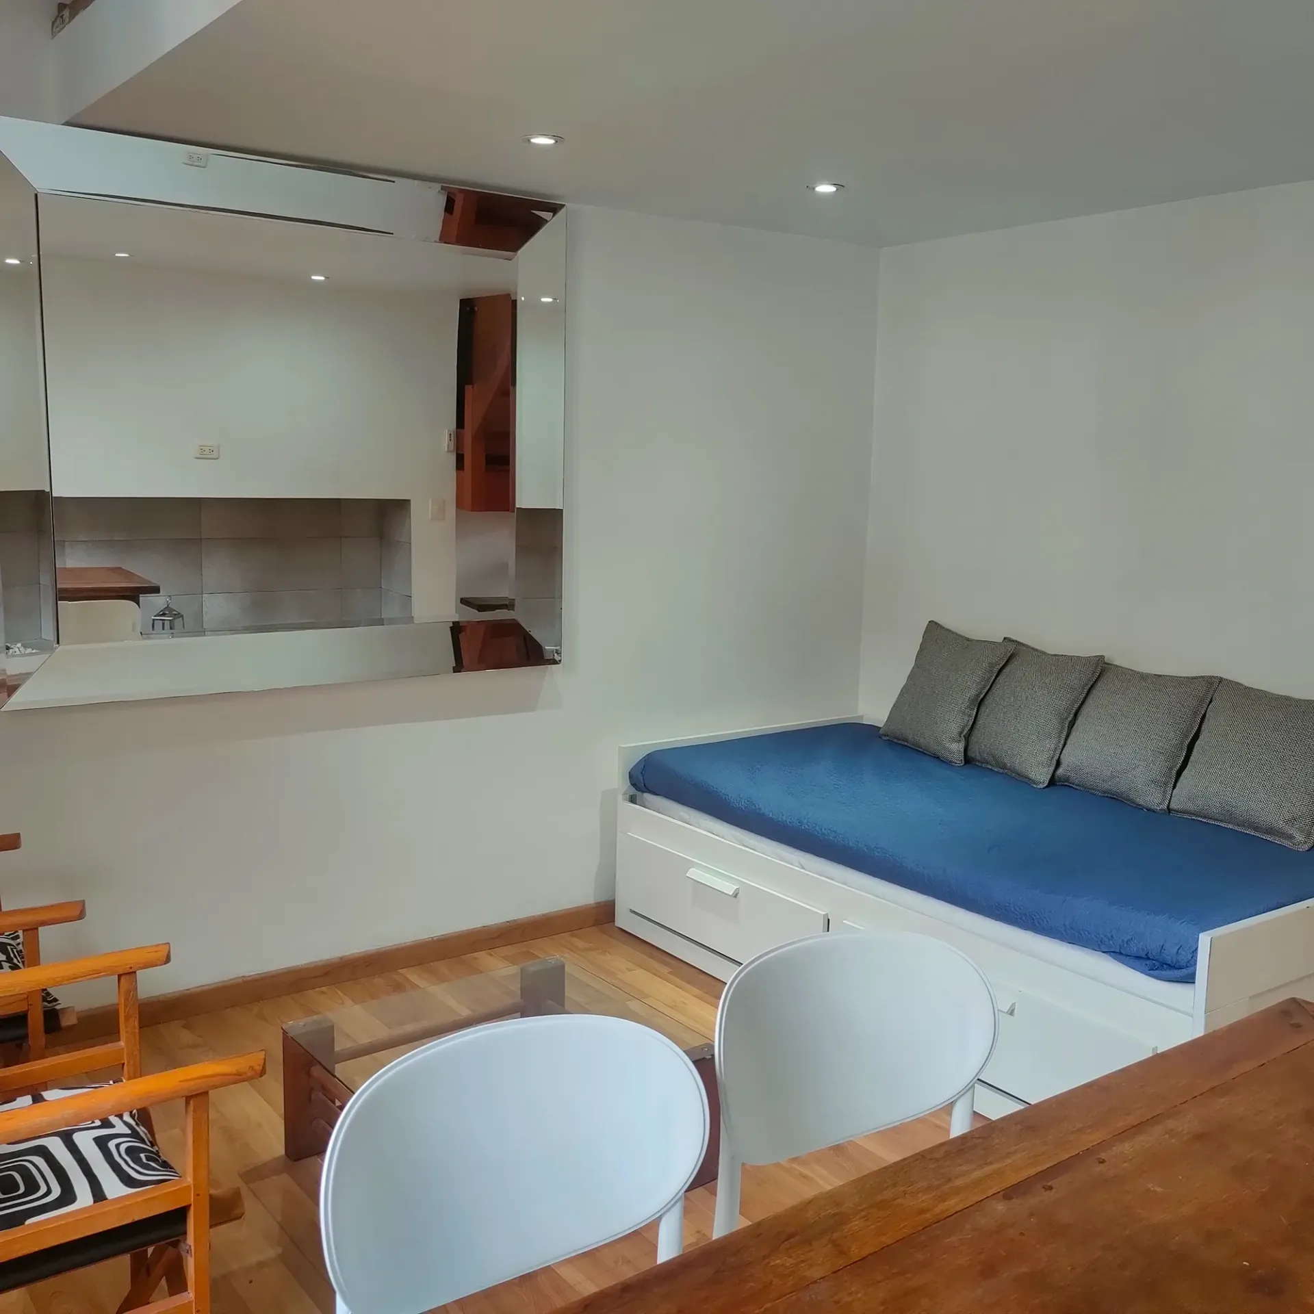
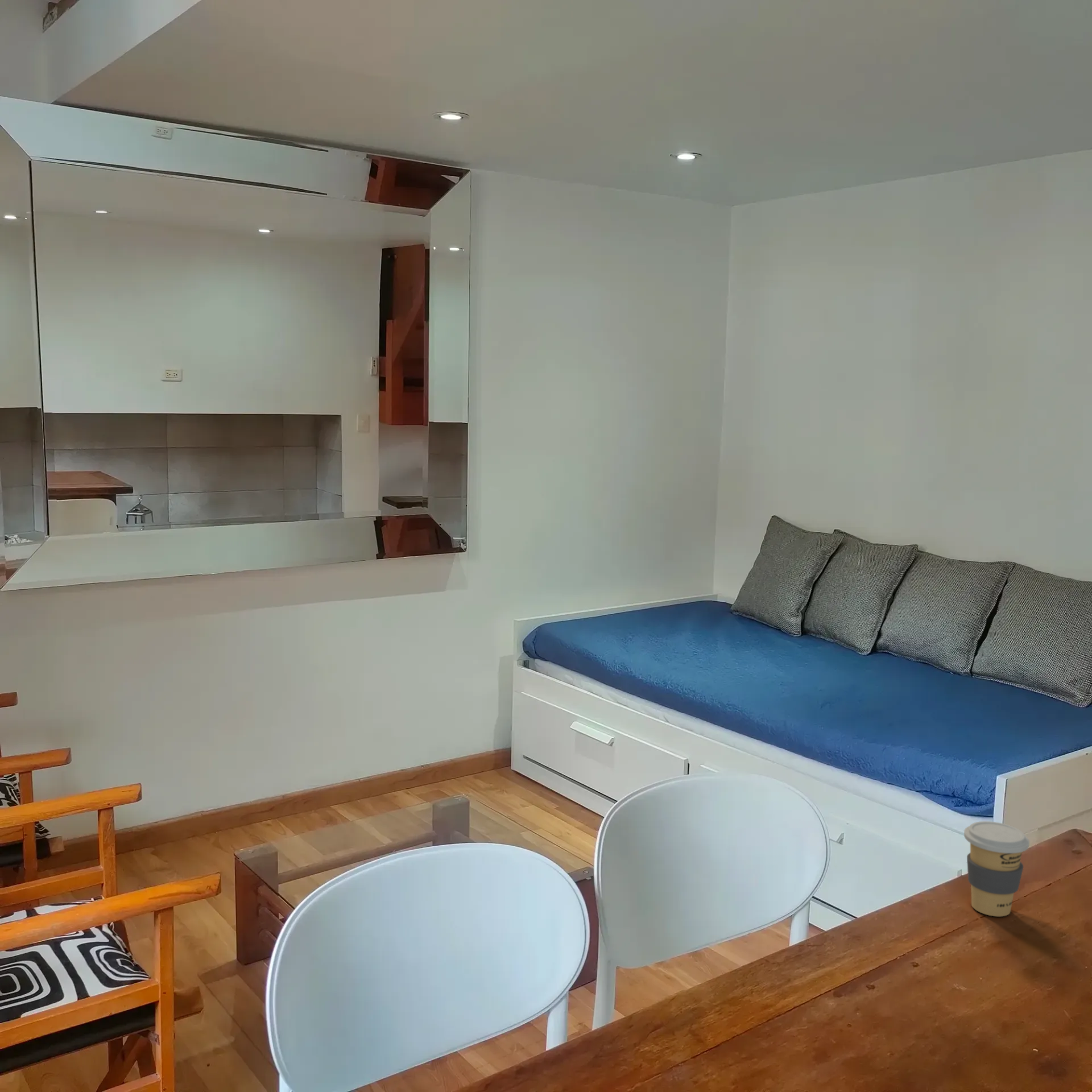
+ coffee cup (994, 870)
